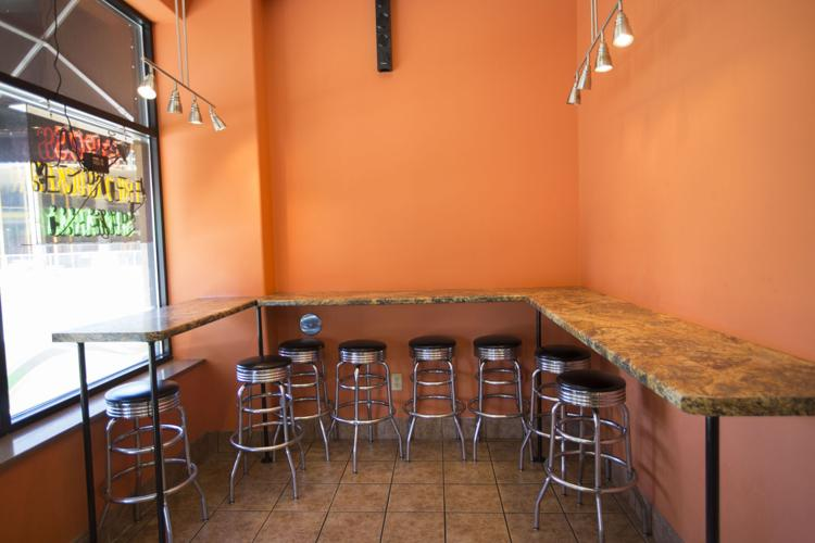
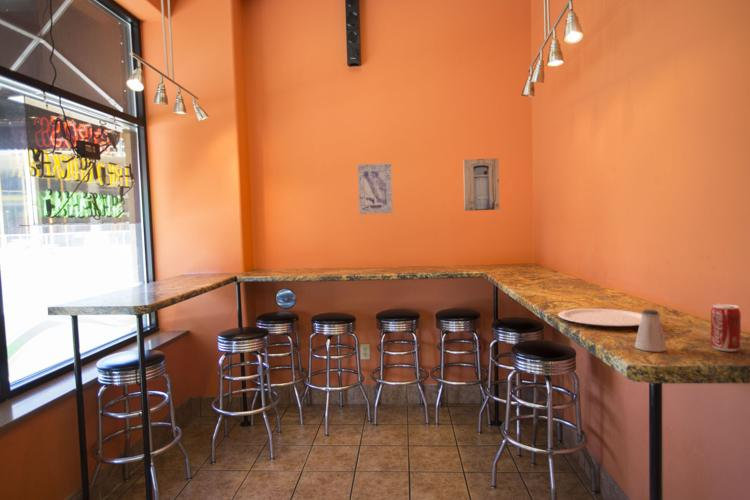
+ wall art (481, 184)
+ plate (604, 318)
+ beverage can (725, 326)
+ saltshaker (650, 329)
+ wall art (375, 188)
